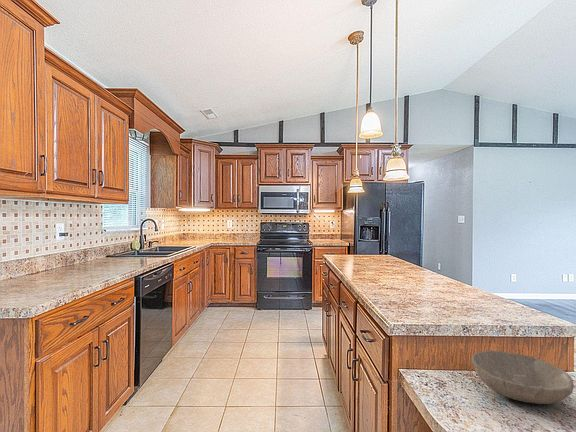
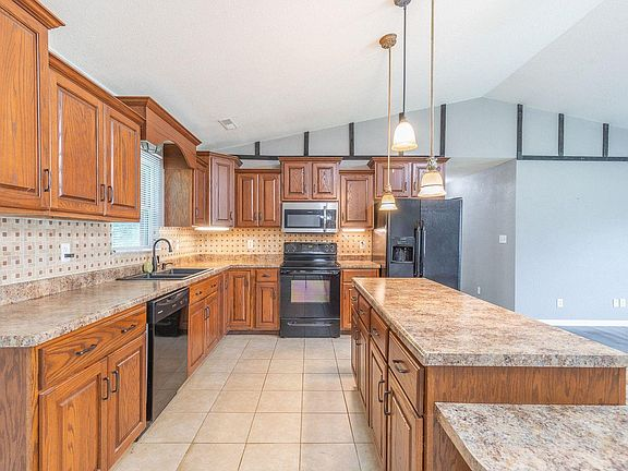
- bowl (519, 380)
